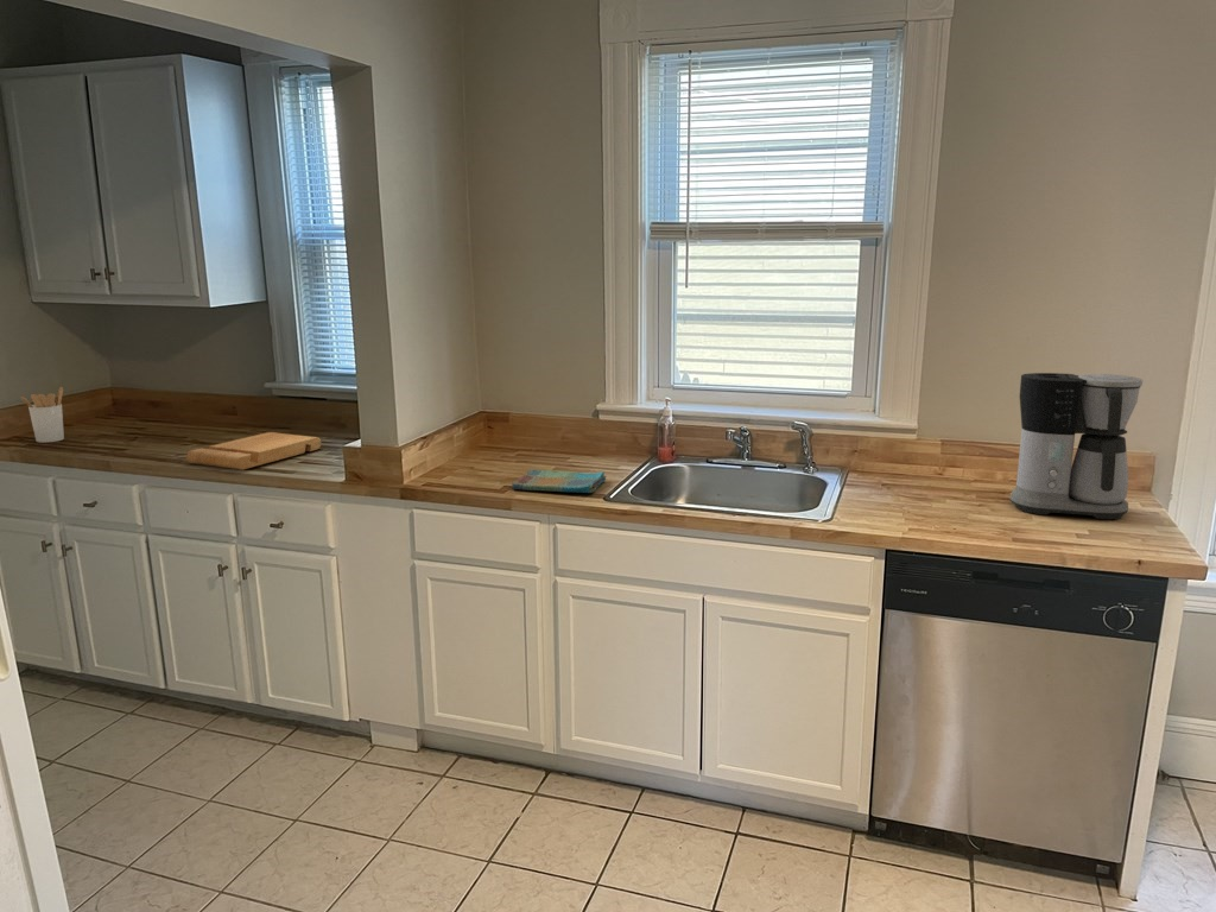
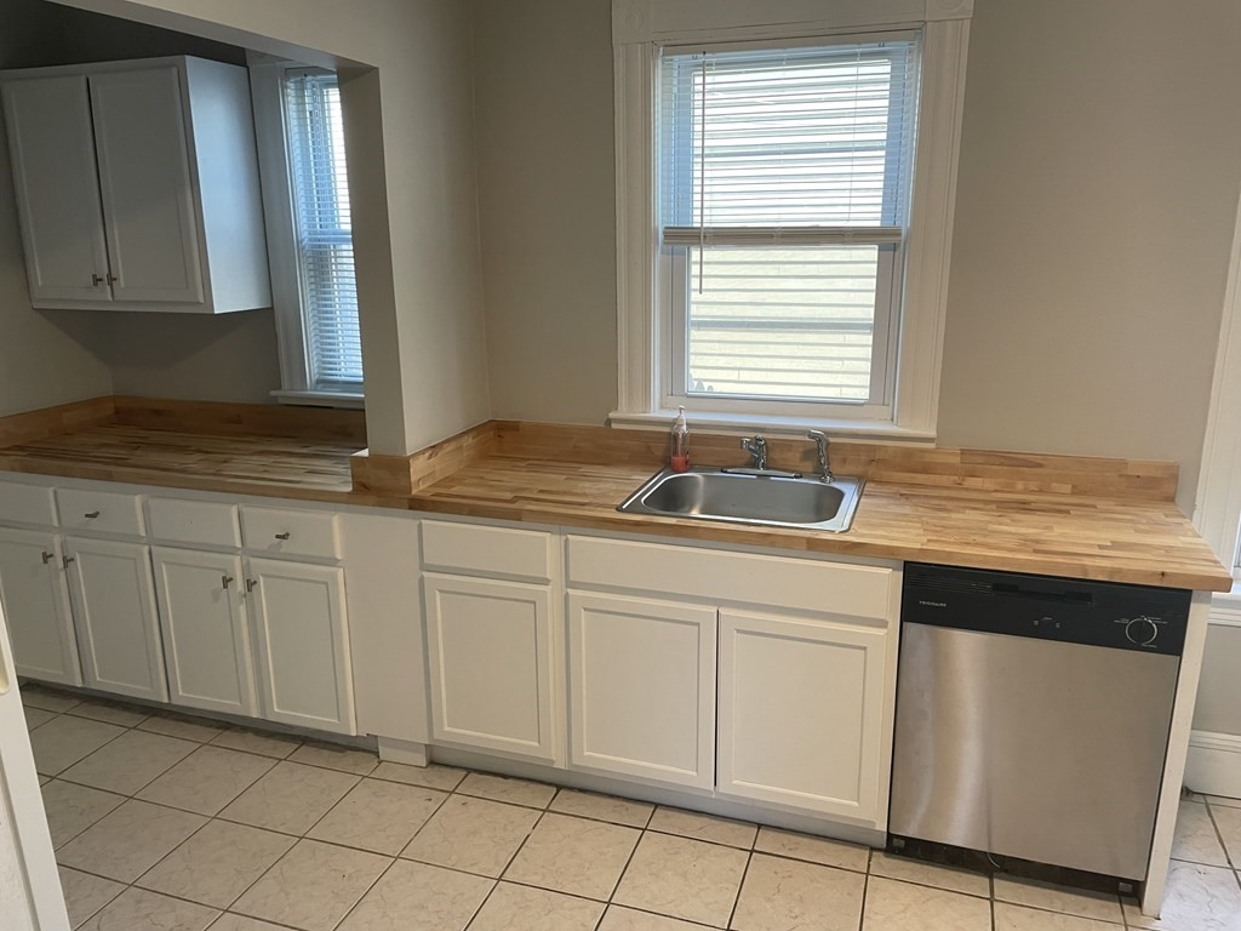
- dish towel (559, 480)
- coffee maker (1072, 444)
- cutting board (255, 449)
- utensil holder (46, 414)
